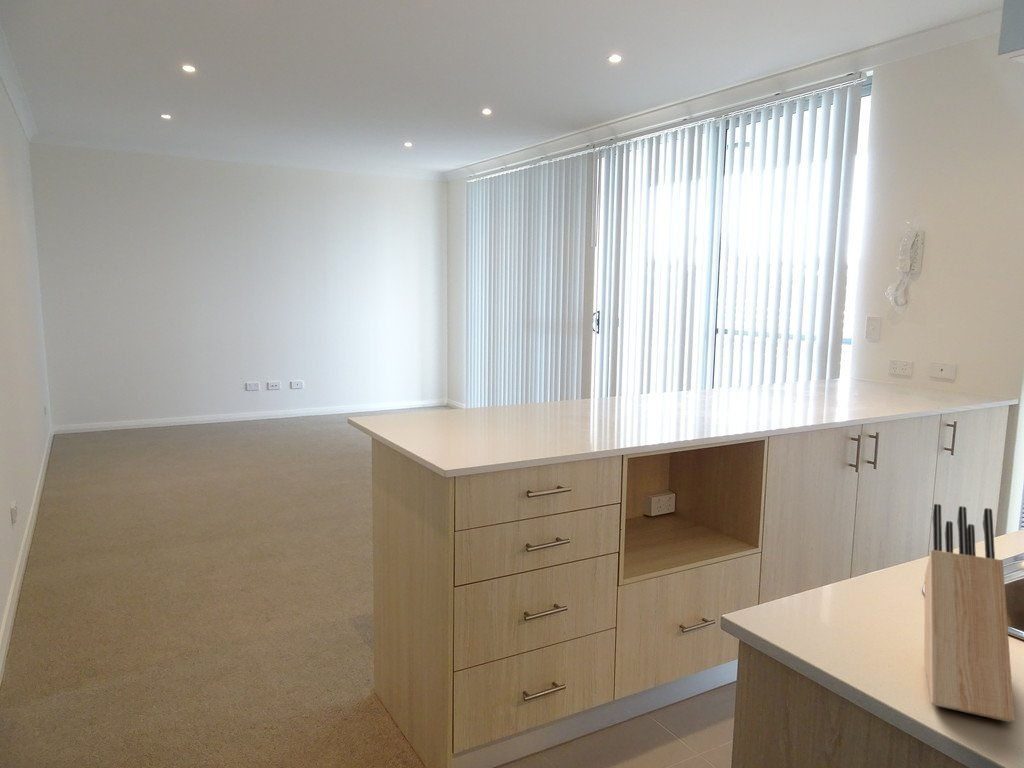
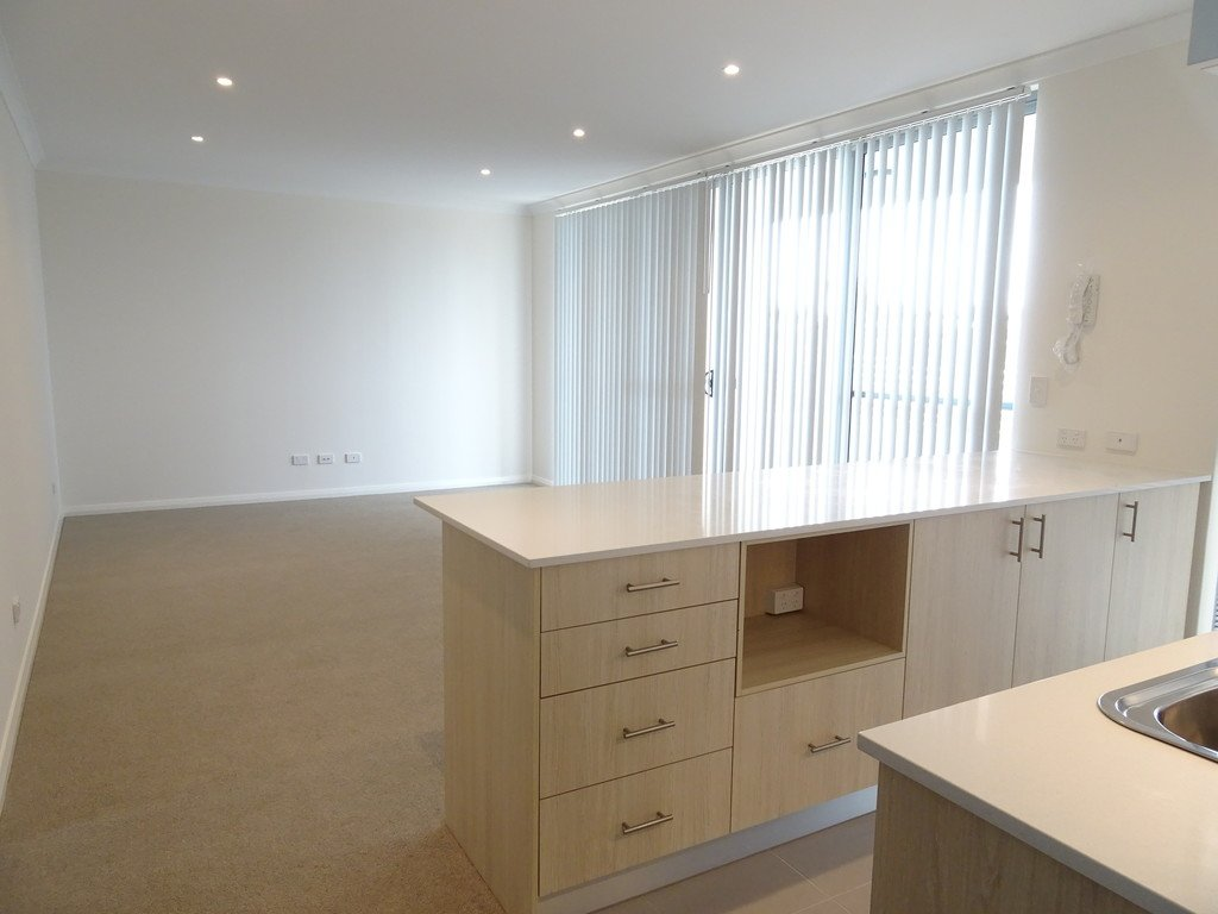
- knife block (965, 597)
